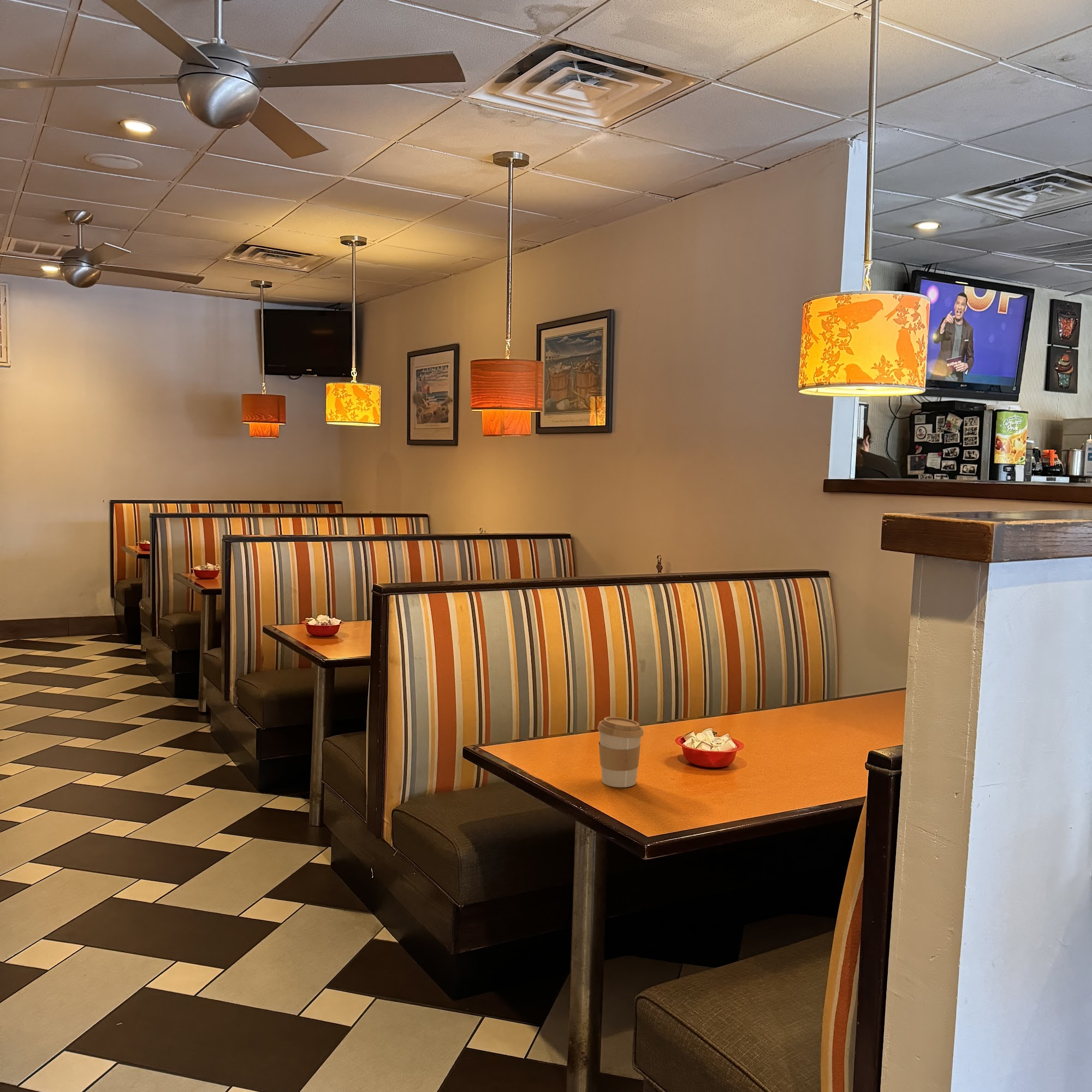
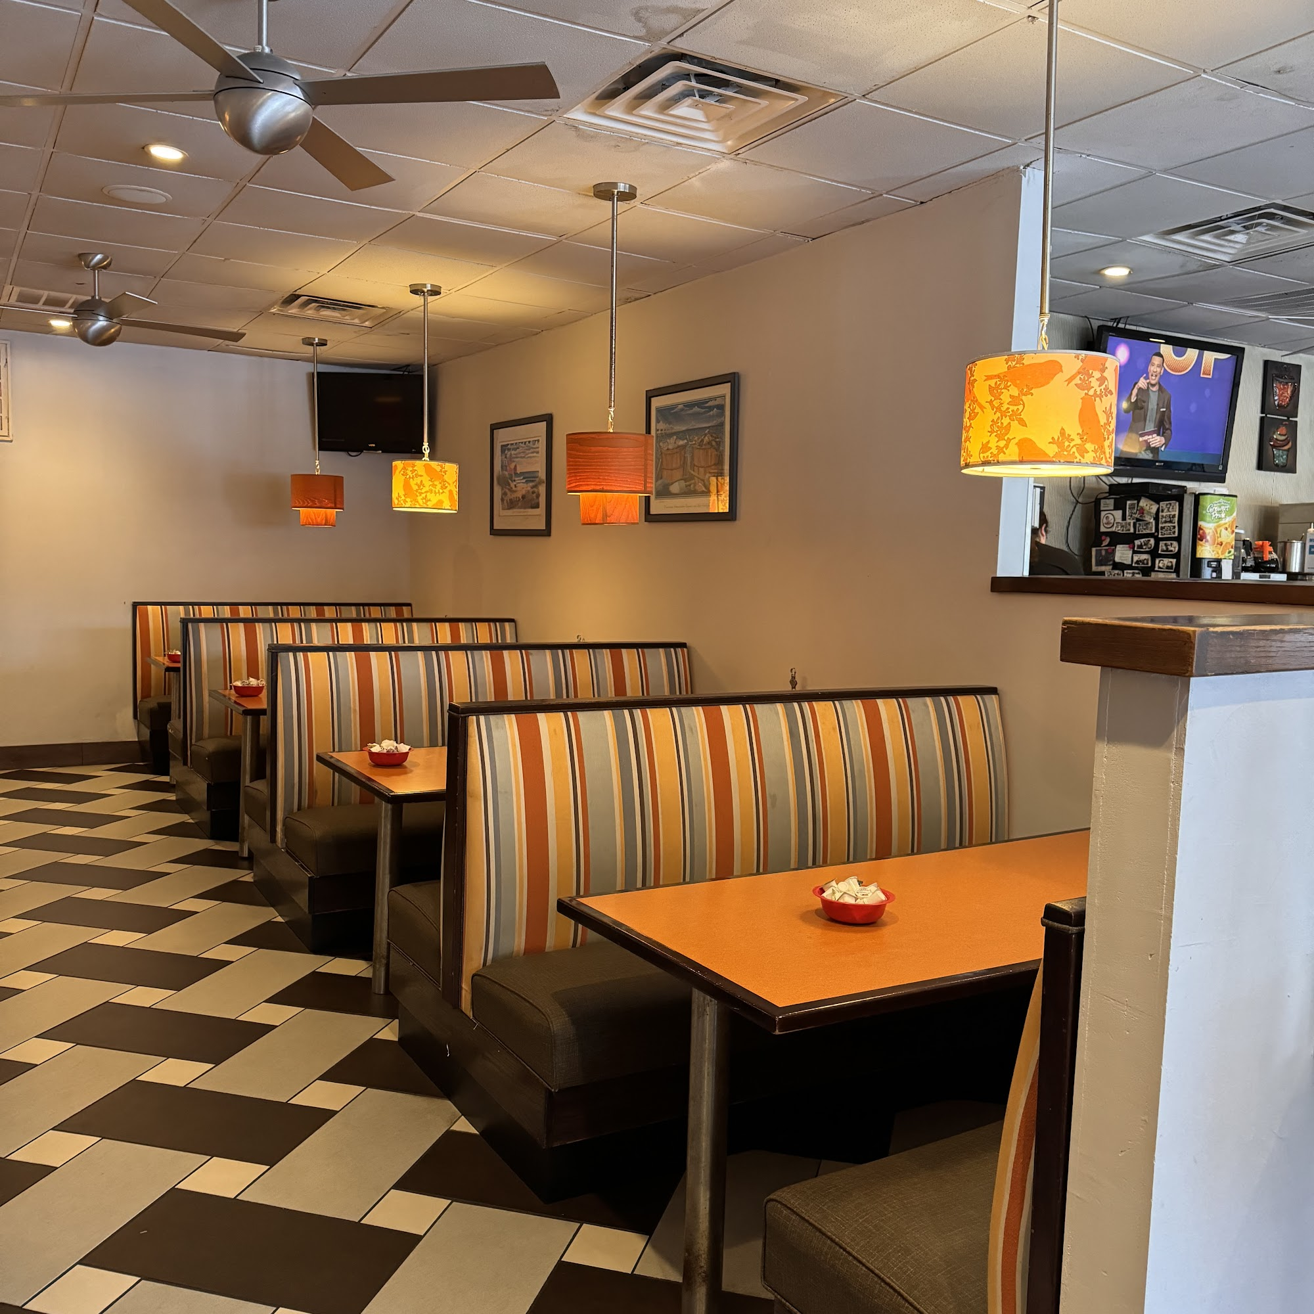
- coffee cup (620, 750)
